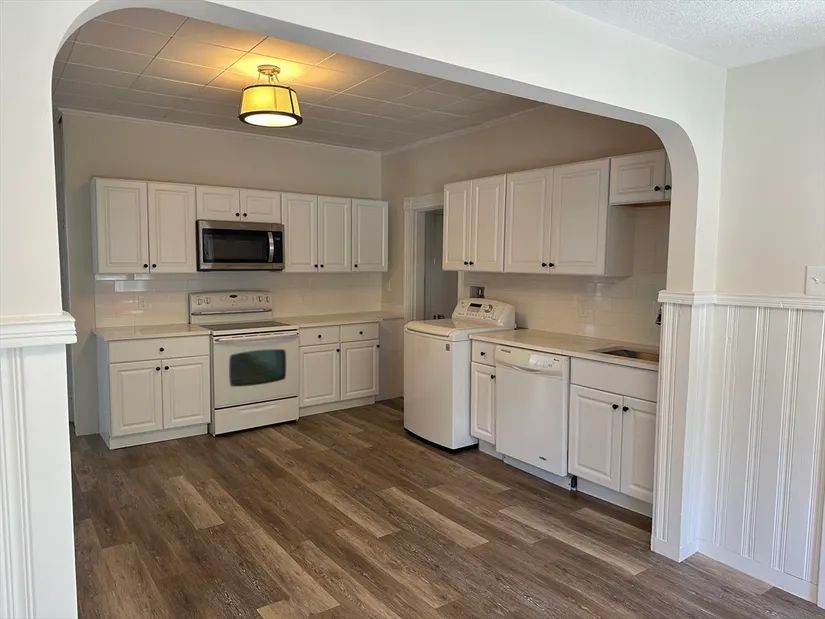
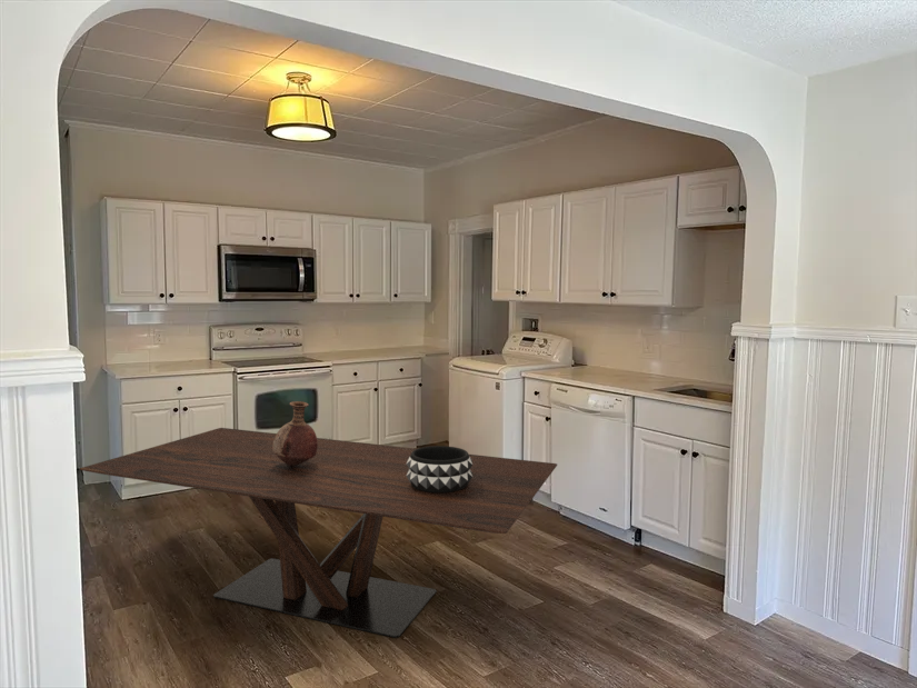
+ vase (295, 433)
+ decorative bowl (439, 468)
+ dining table (339, 541)
